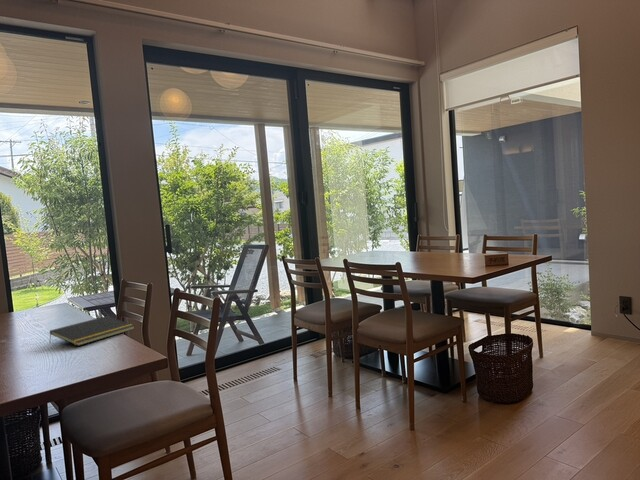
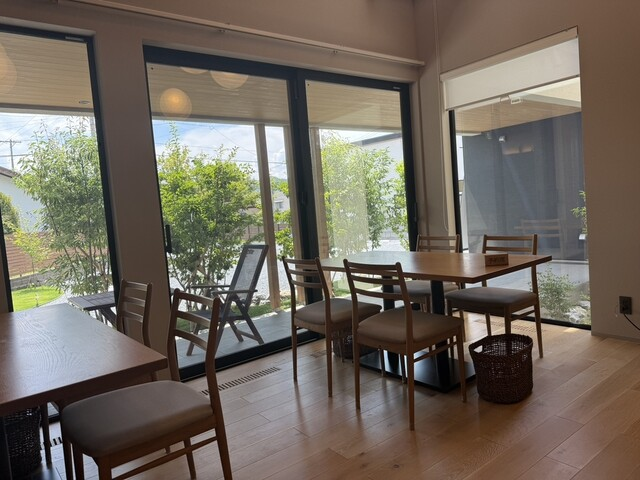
- notepad (93, 329)
